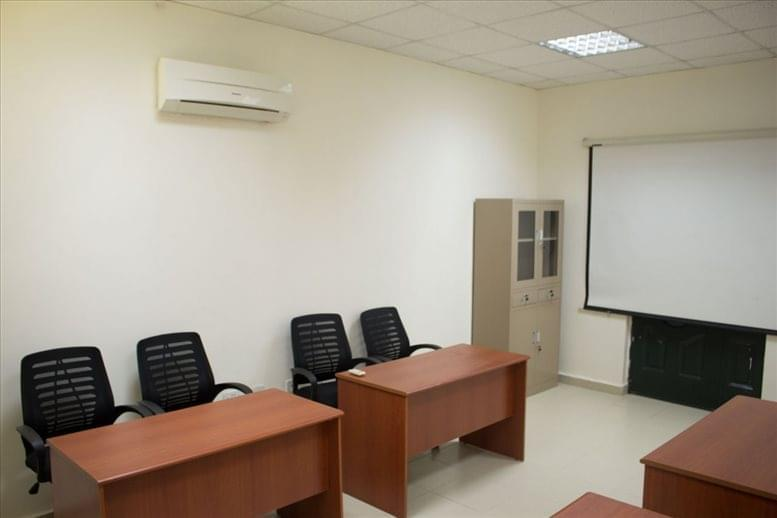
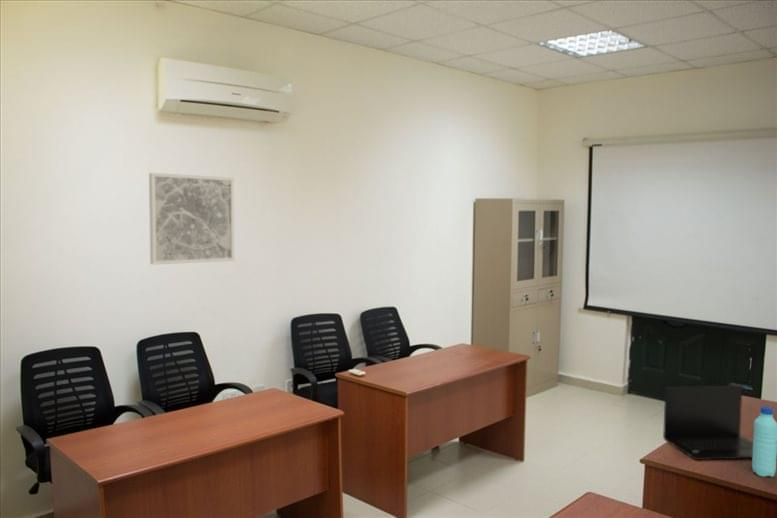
+ laptop (719, 421)
+ water bottle (765, 440)
+ wall art (193, 219)
